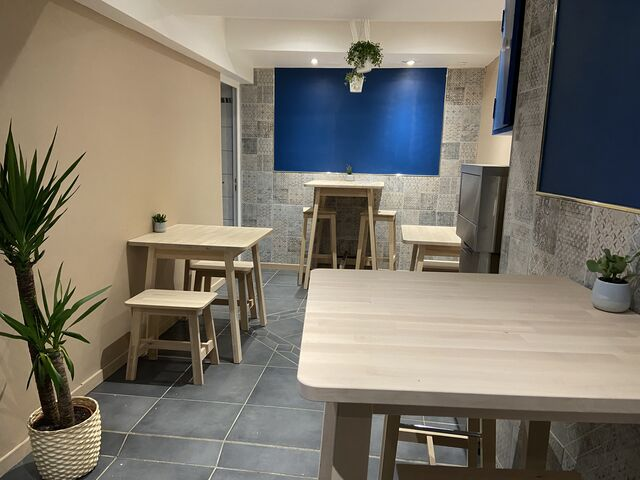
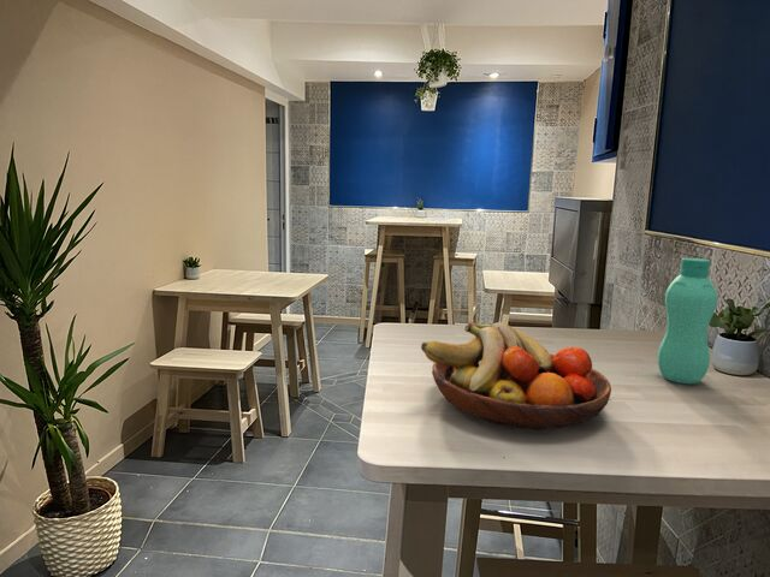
+ fruit bowl (517, 365)
+ bottle (687, 320)
